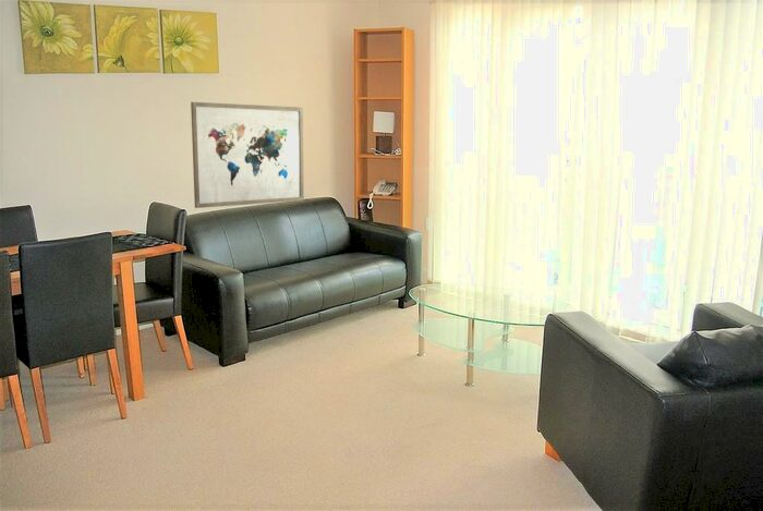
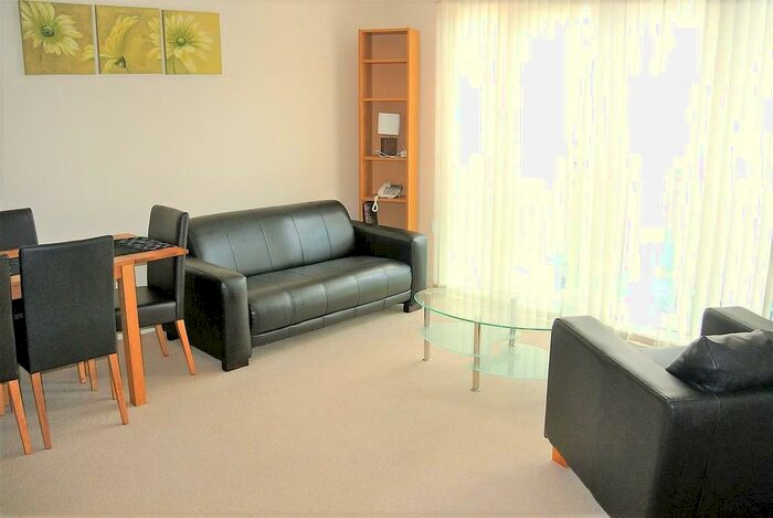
- wall art (251, 155)
